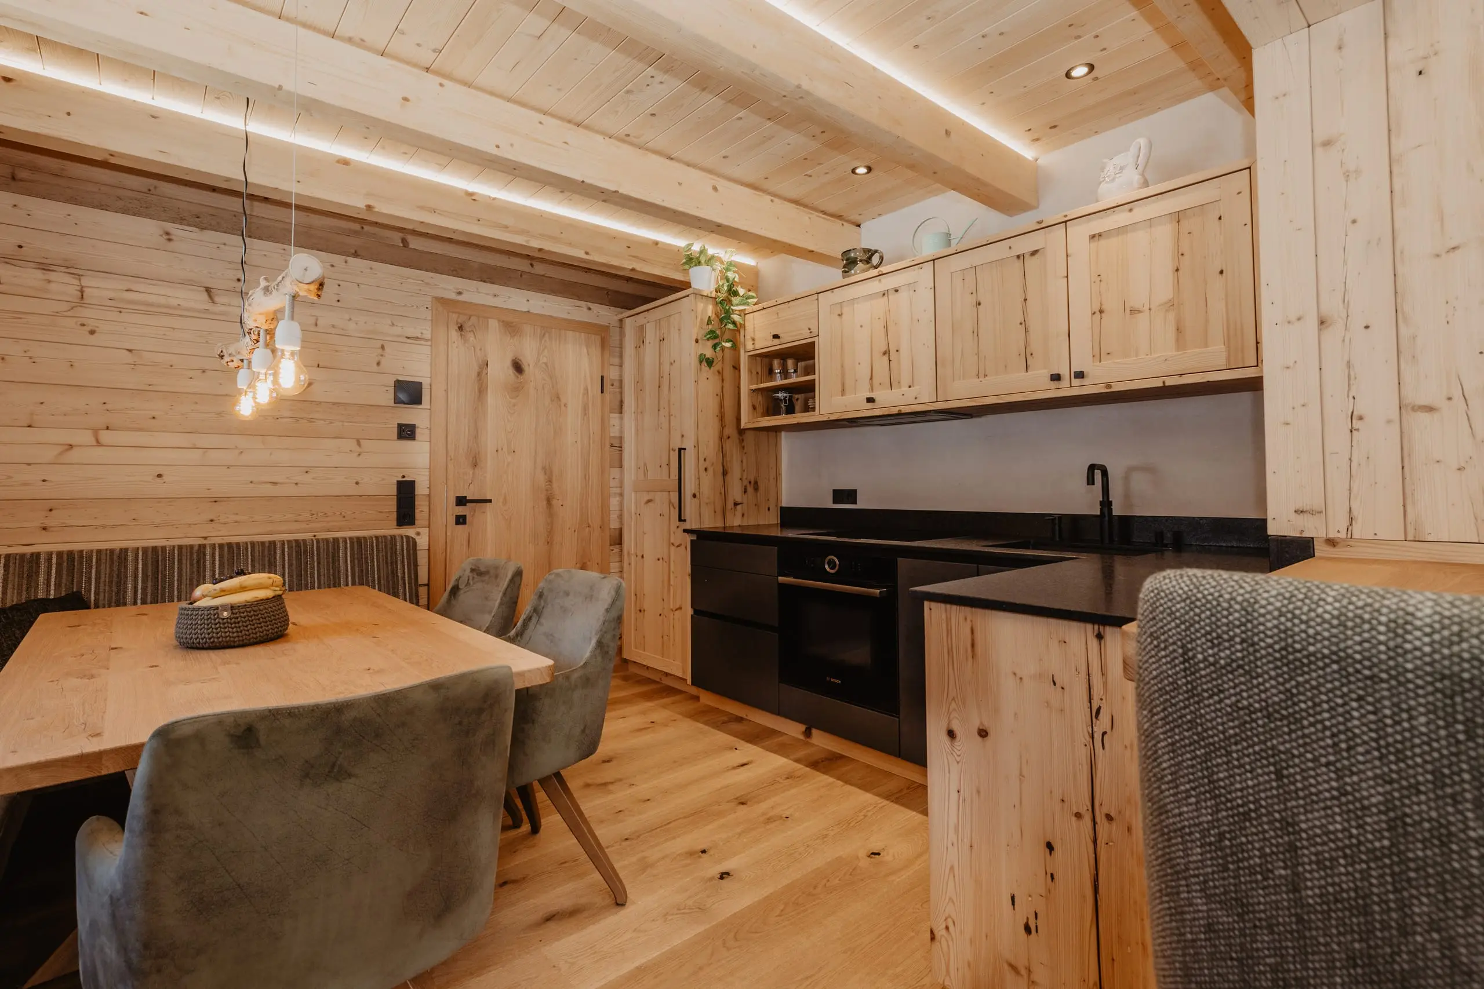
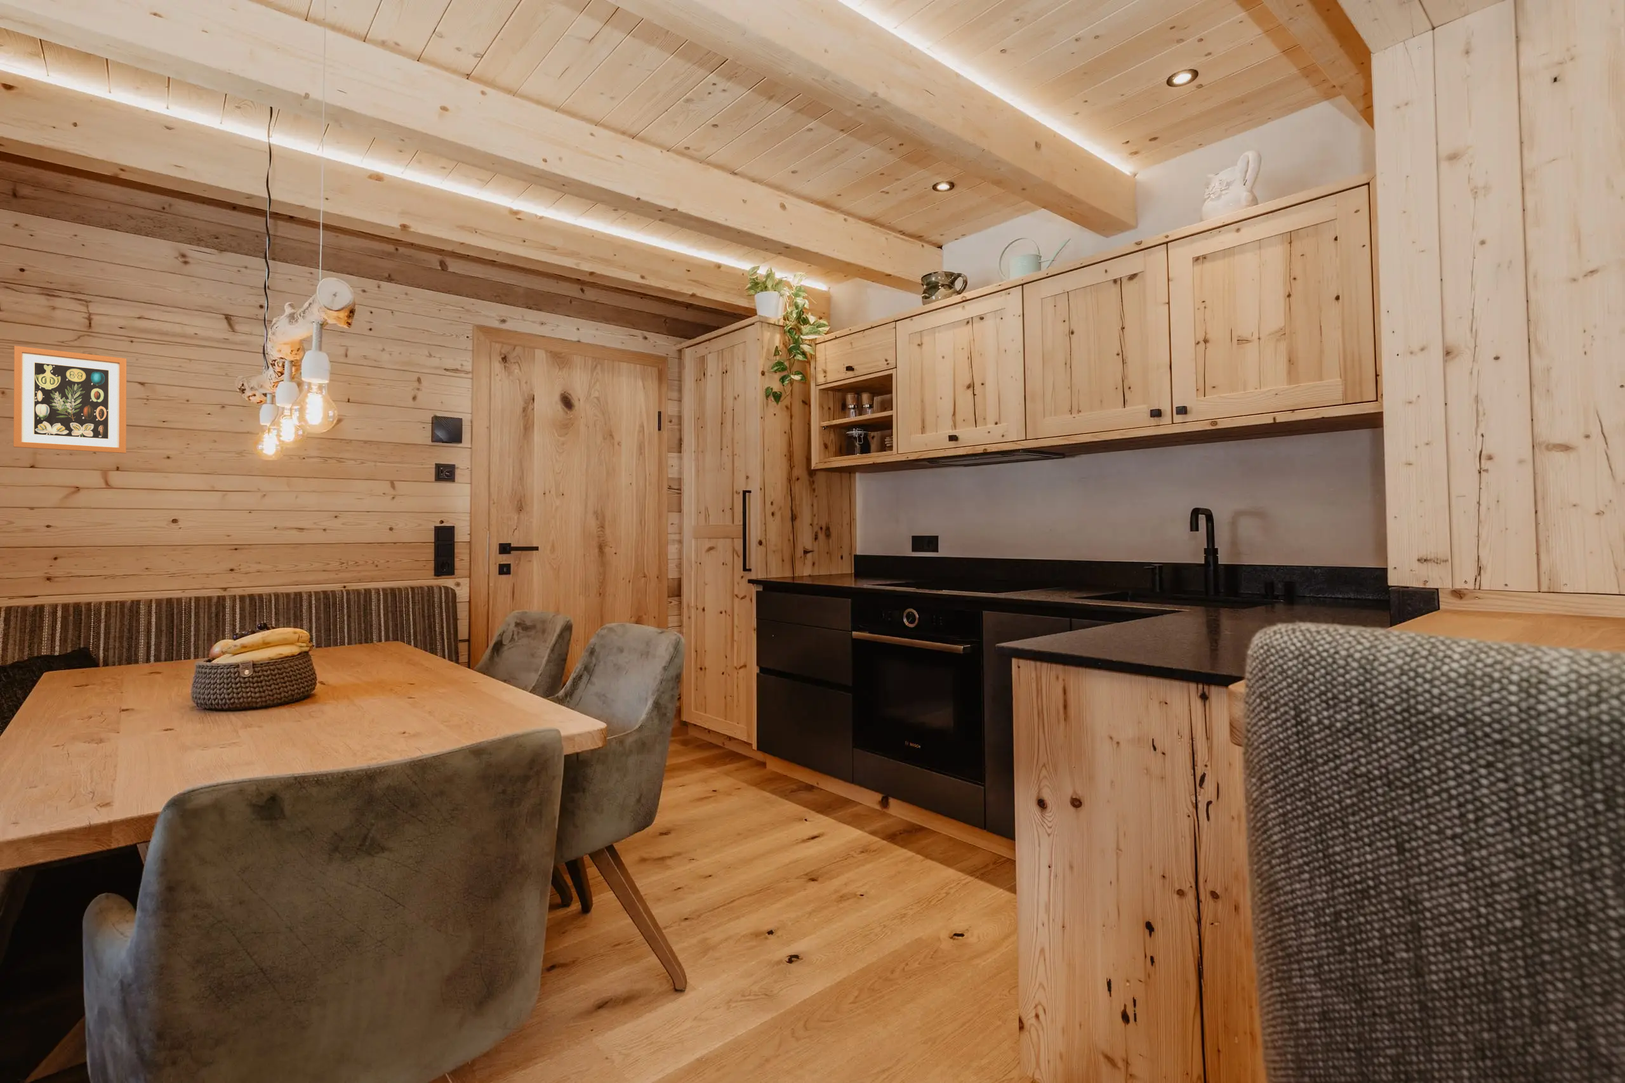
+ wall art (71, 401)
